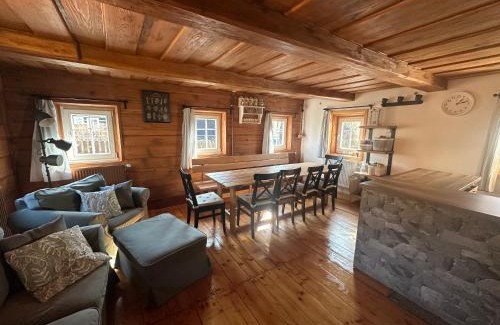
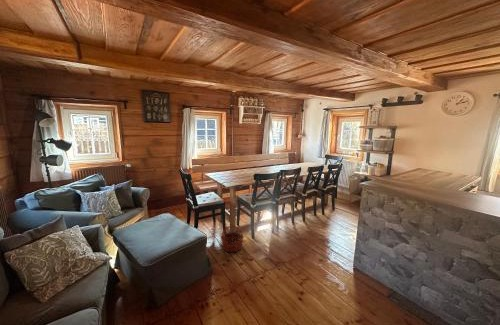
+ basket (232, 236)
